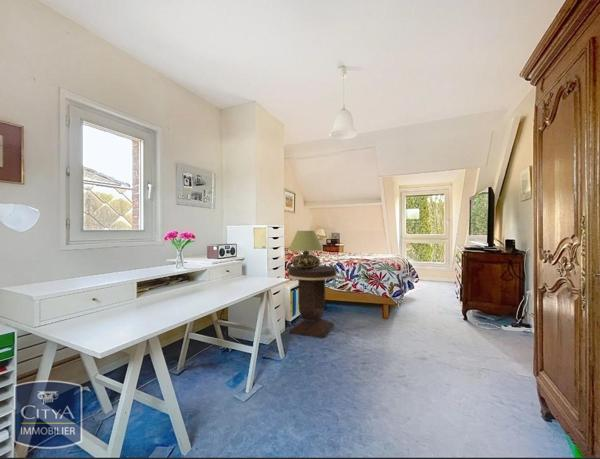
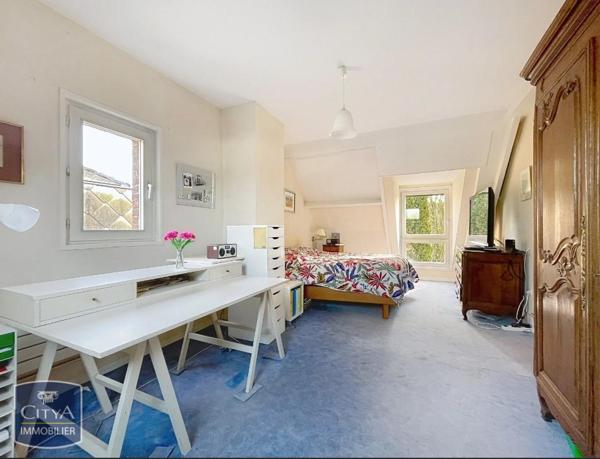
- table lamp (305, 249)
- side table (312, 298)
